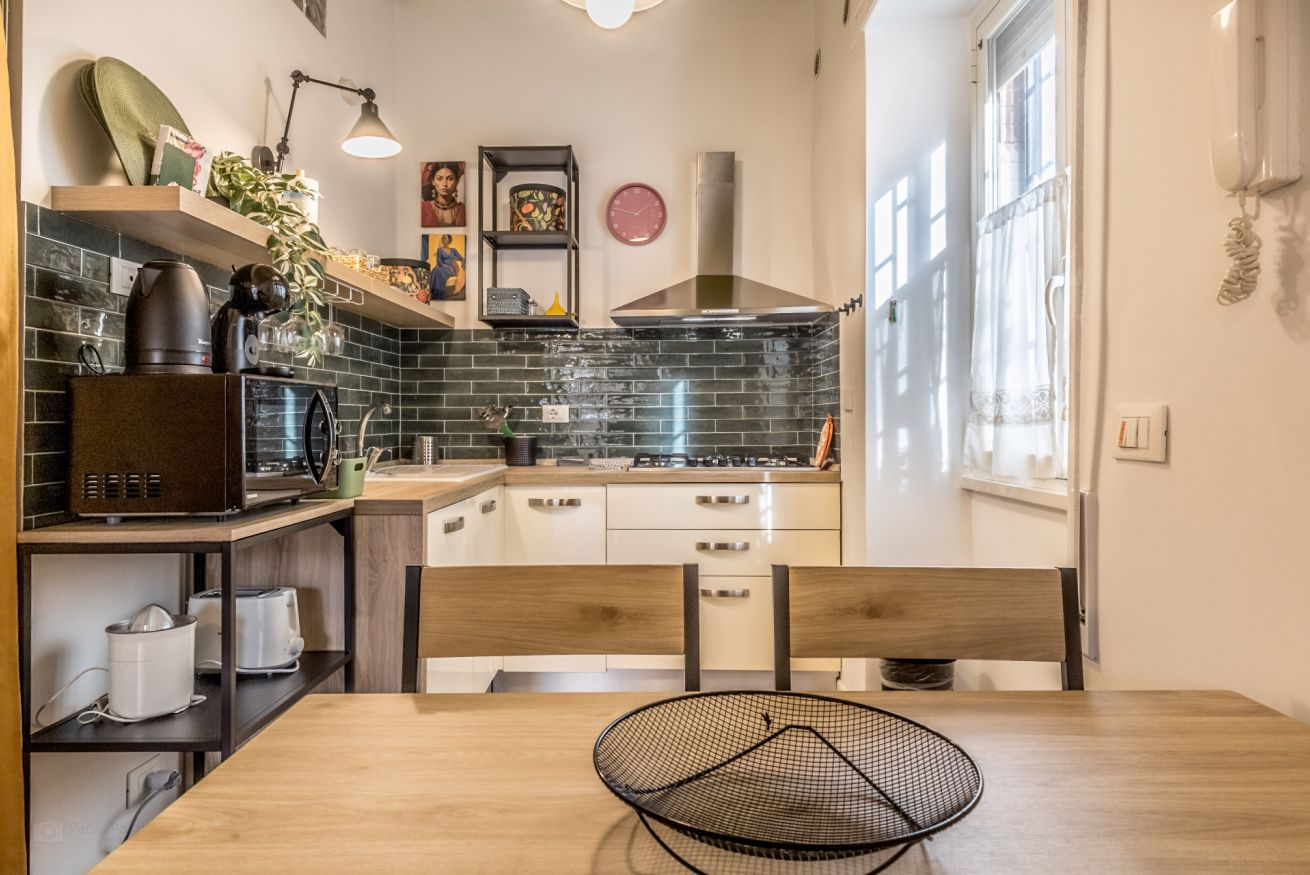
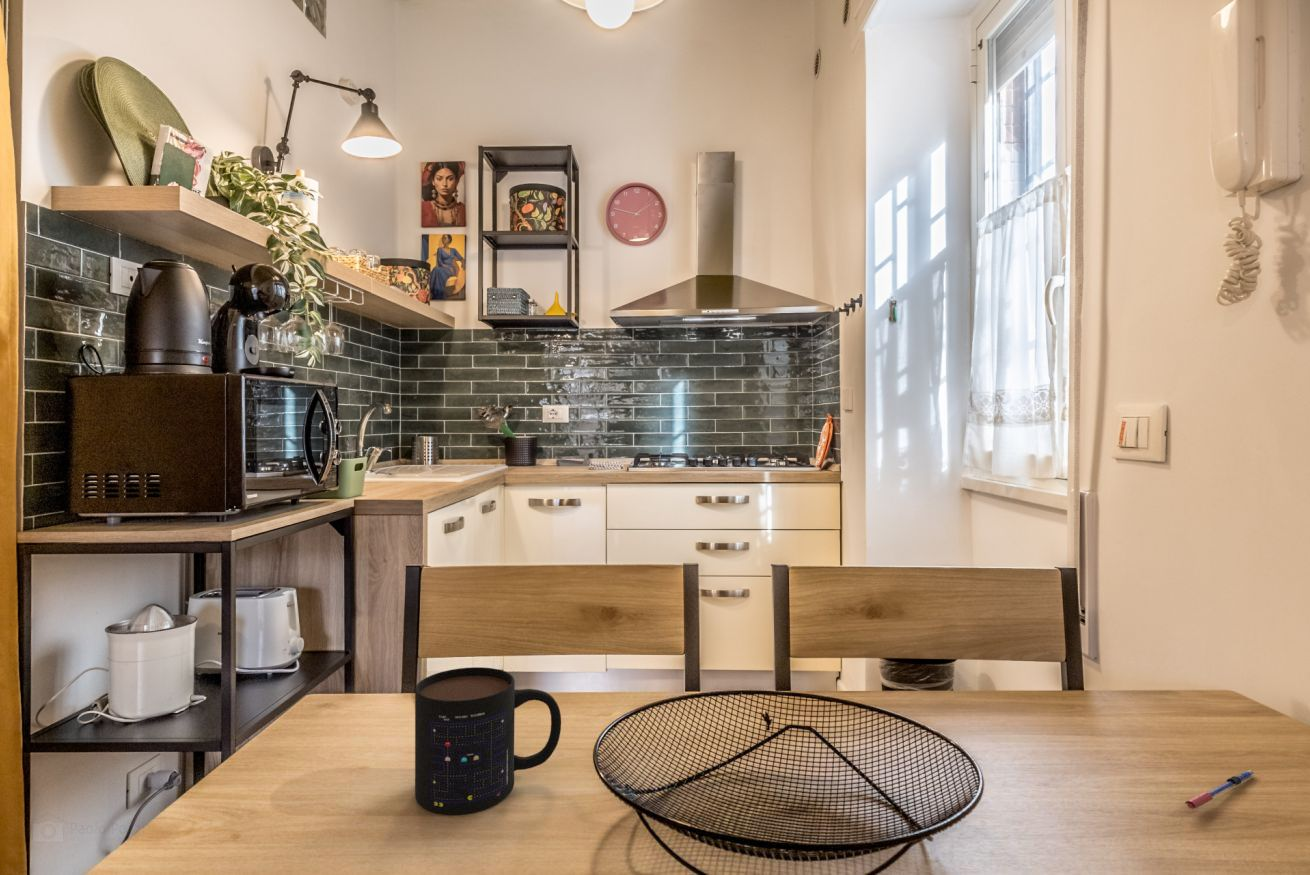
+ pen (1222, 786)
+ mug (490, 732)
